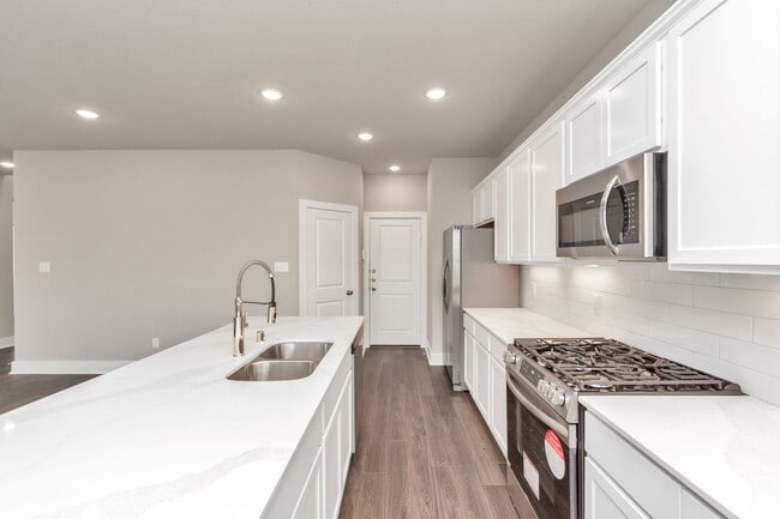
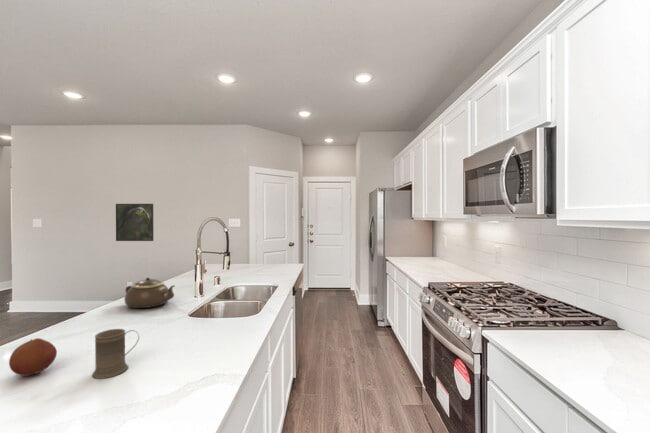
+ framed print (134, 222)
+ fruit (33, 356)
+ teapot (149, 290)
+ mug (116, 350)
